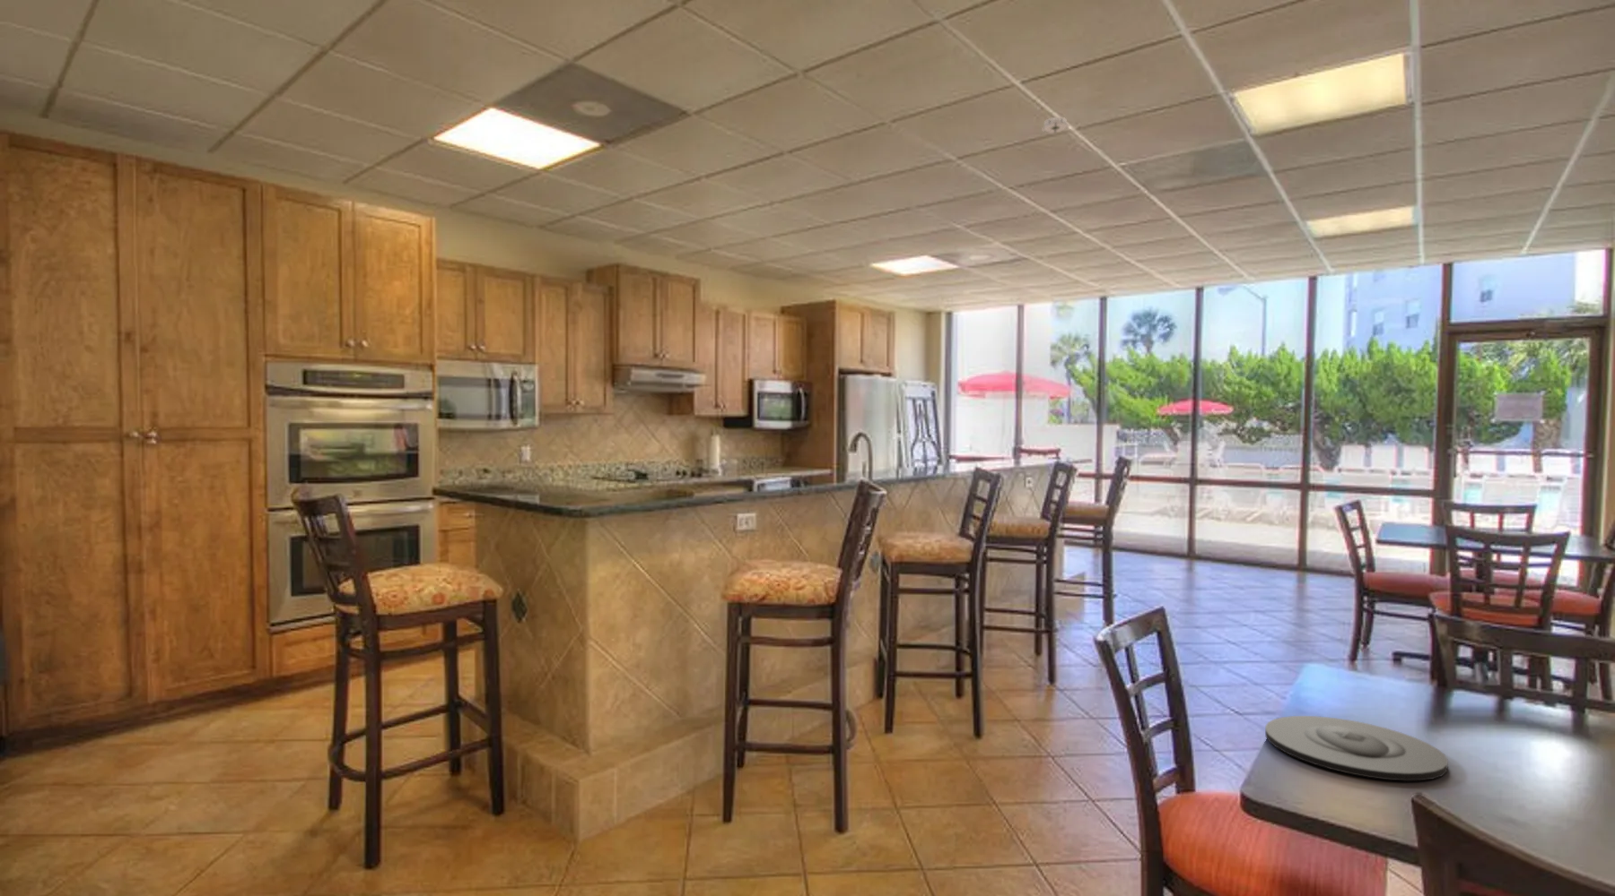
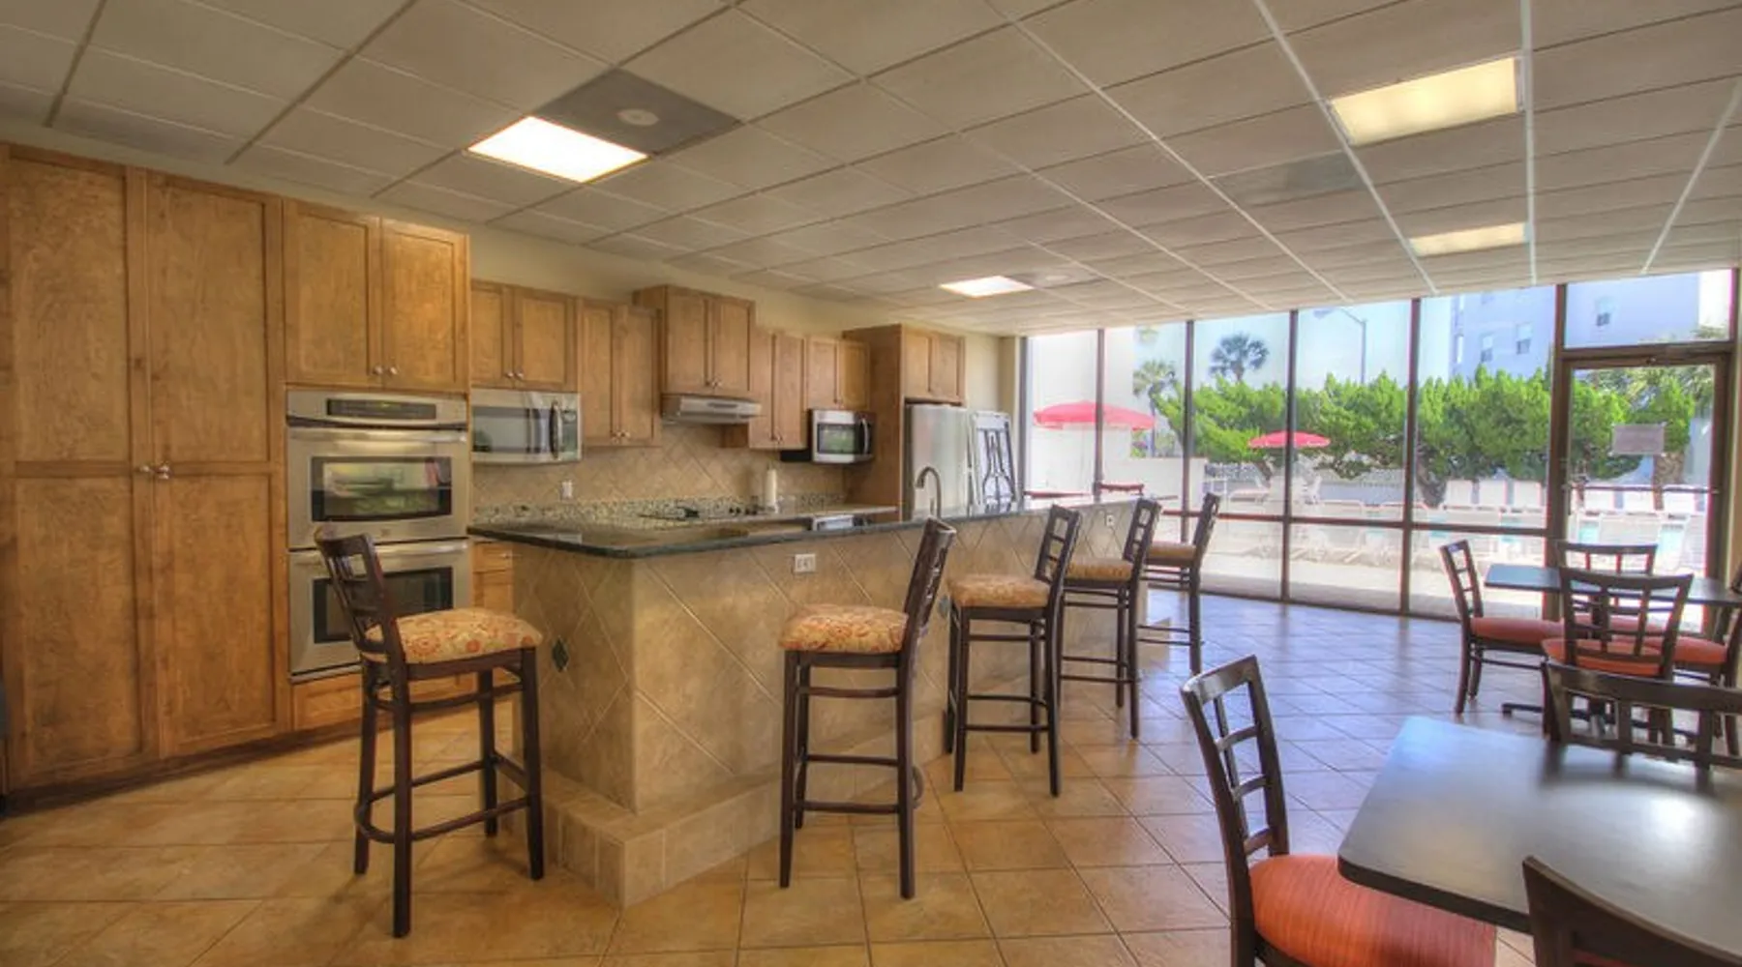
- smoke detector (1054, 125)
- plate (1351, 740)
